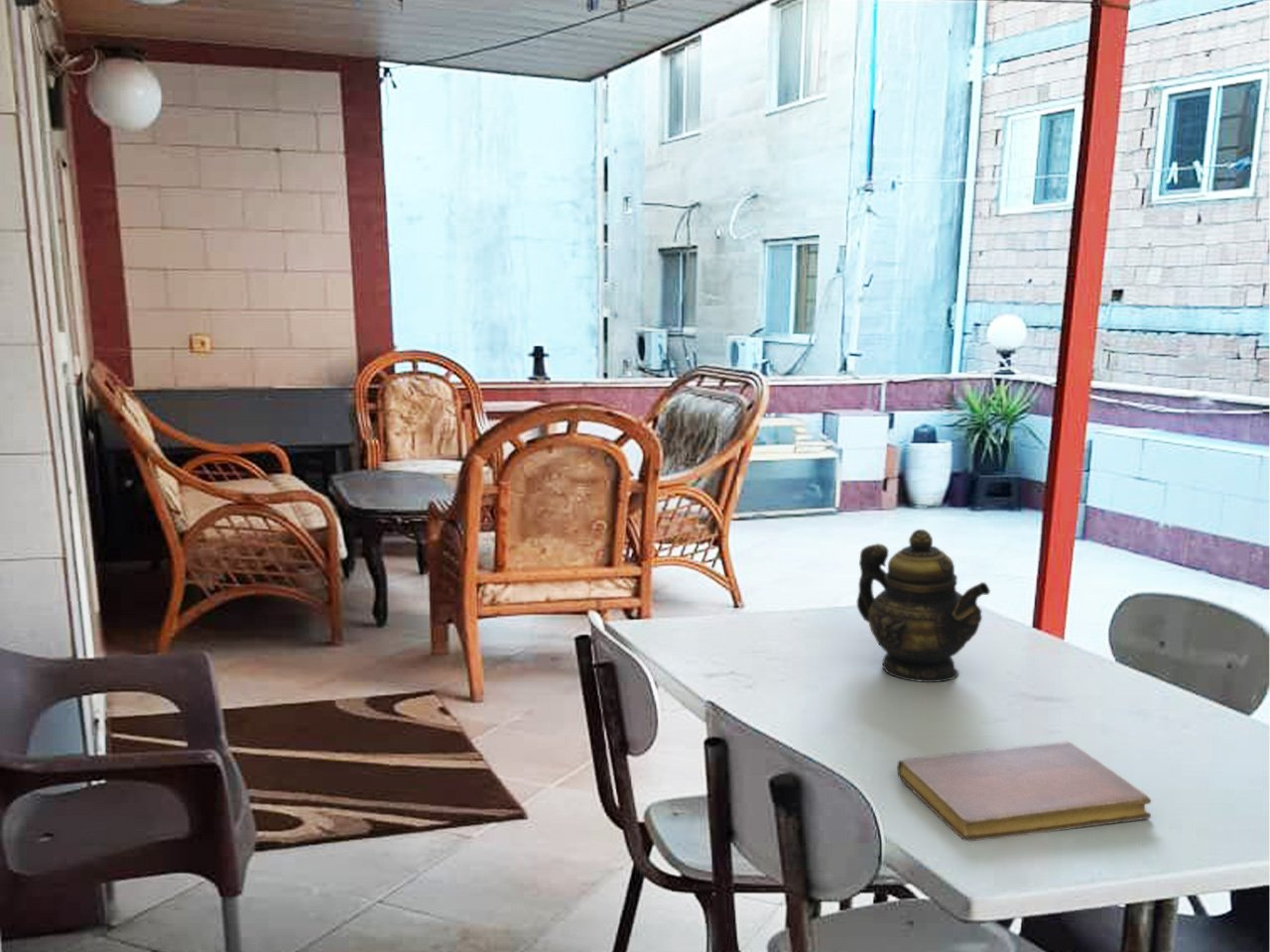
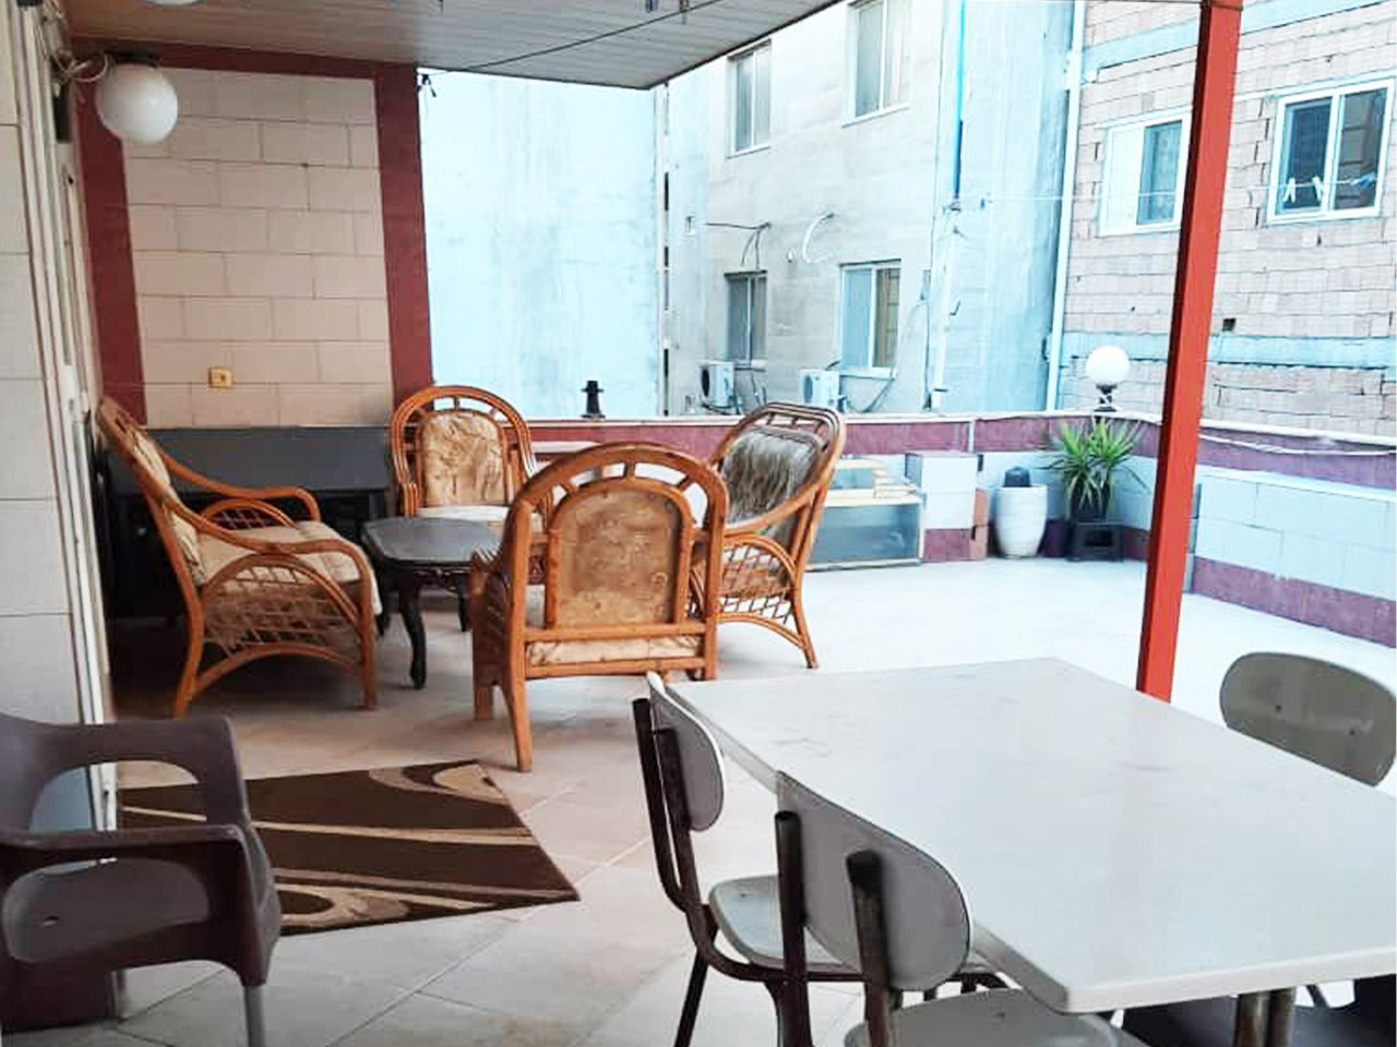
- teapot (919, 599)
- notebook (1019, 786)
